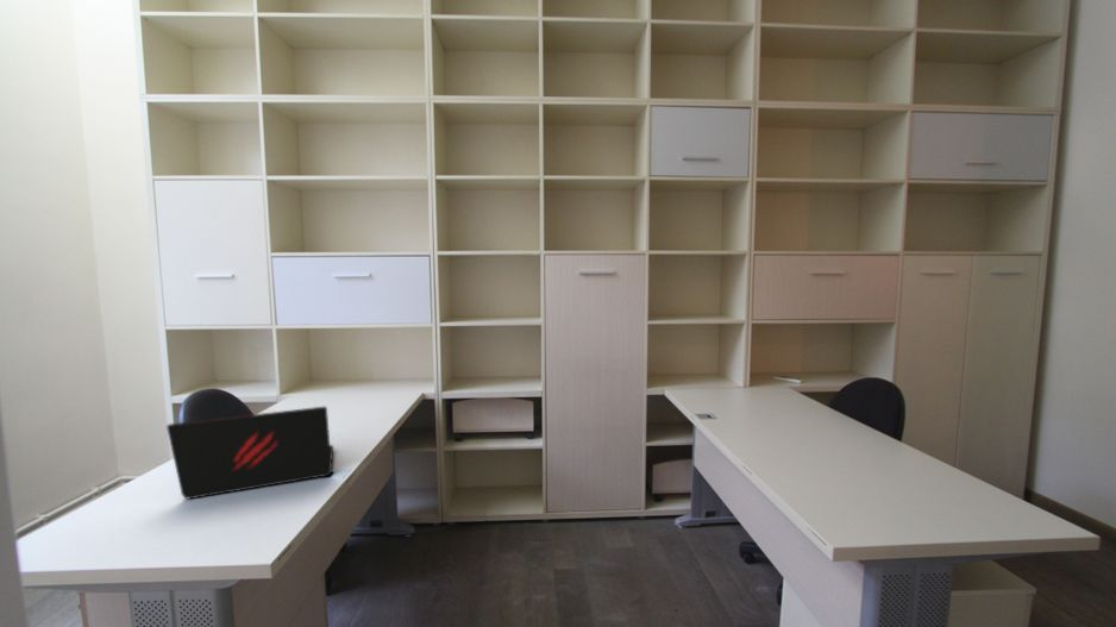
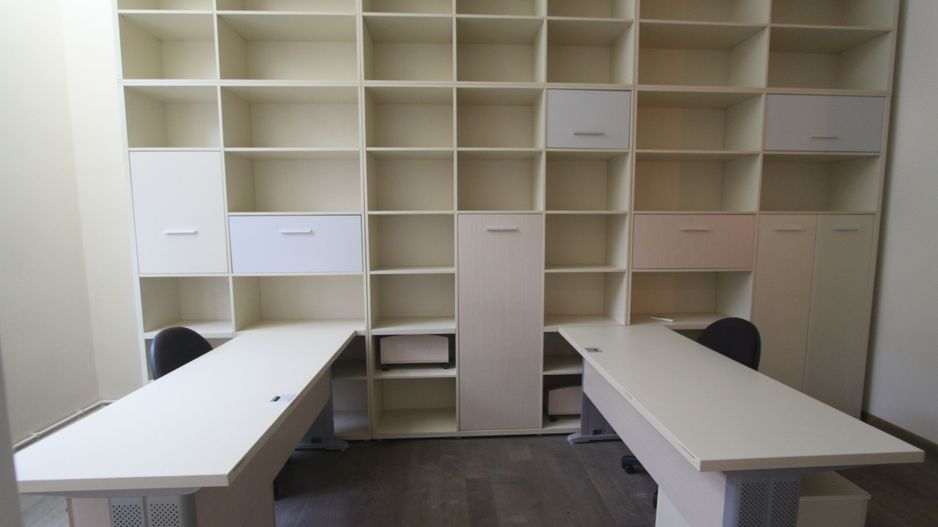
- laptop (262, 438)
